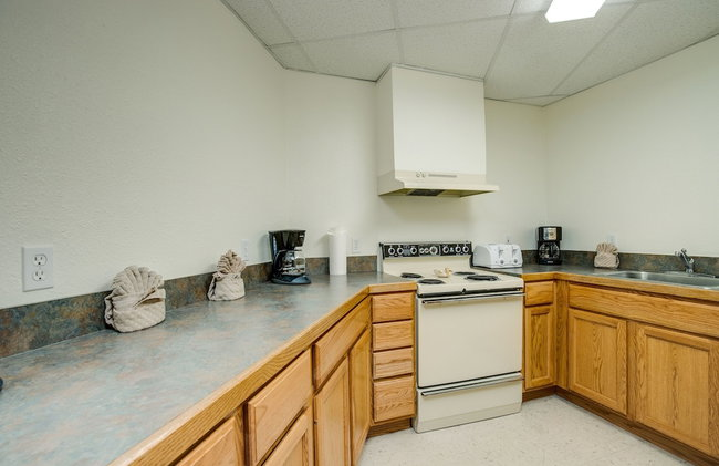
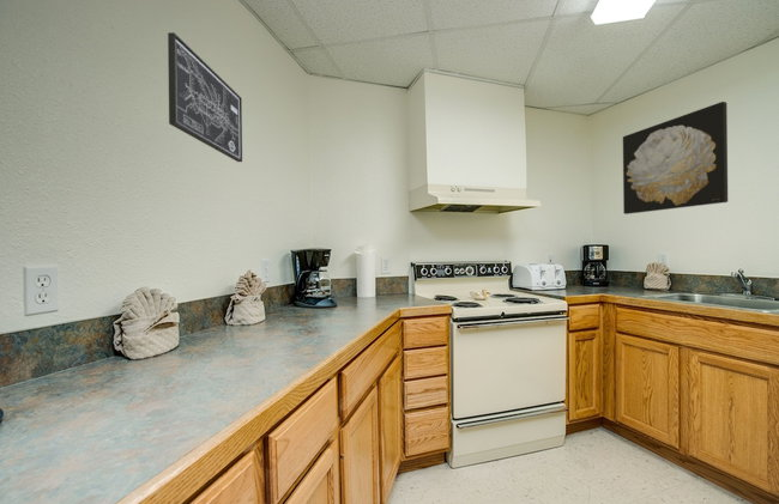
+ wall art (211, 108)
+ wall art (669, 165)
